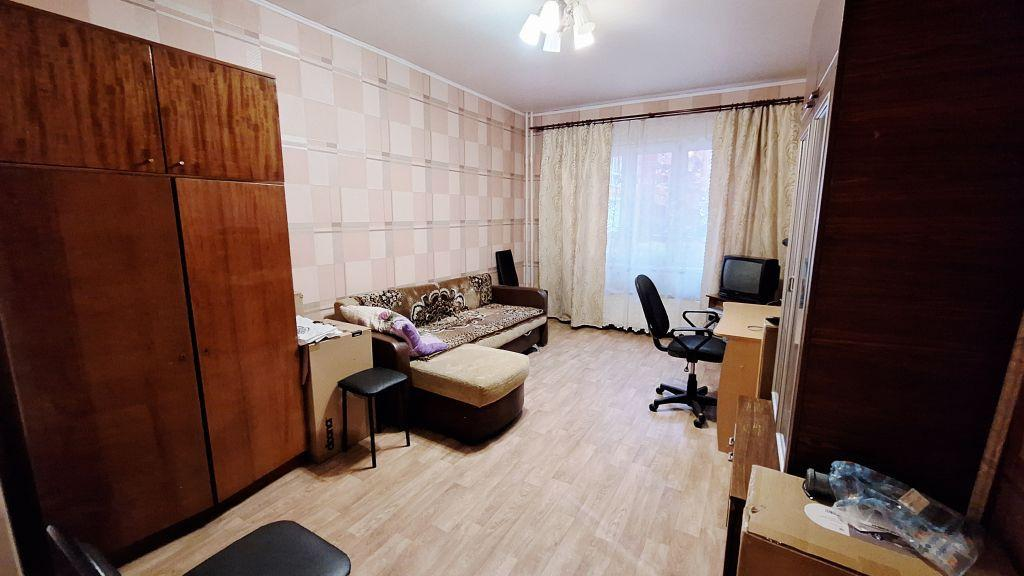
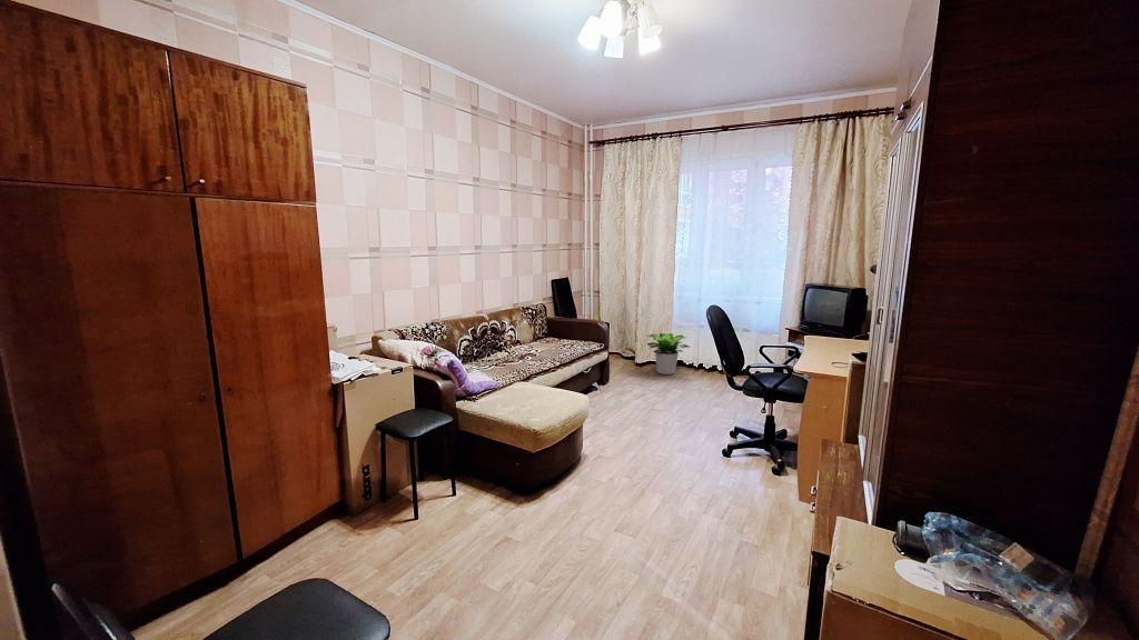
+ potted plant (668, 354)
